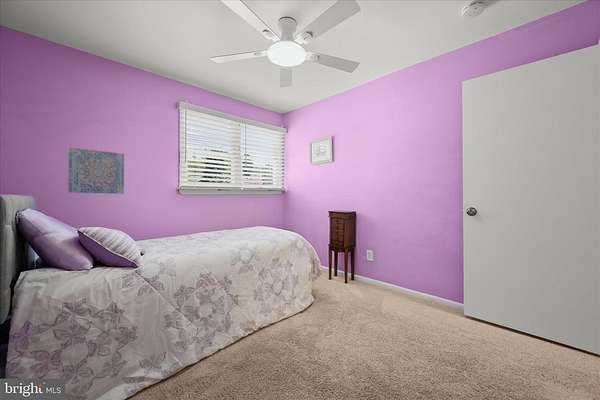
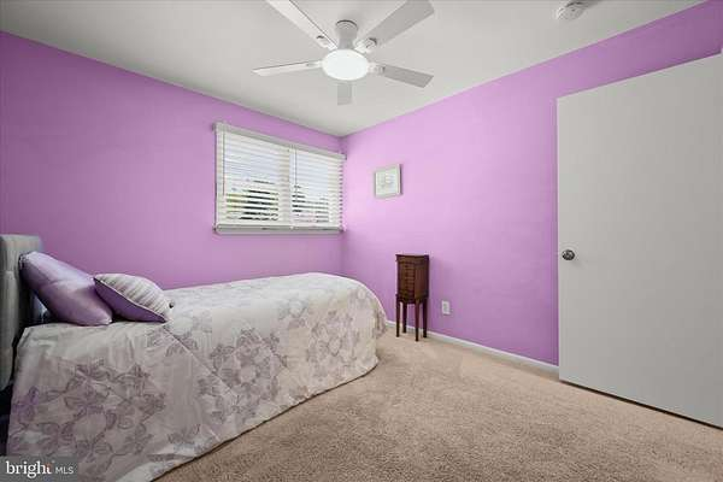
- wall art (97, 172)
